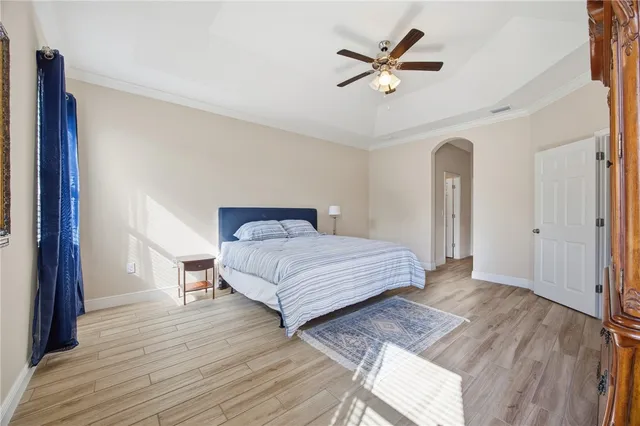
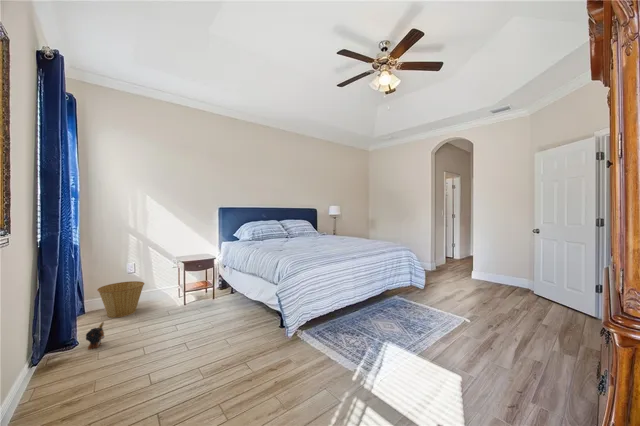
+ basket (121, 299)
+ plush toy (96, 334)
